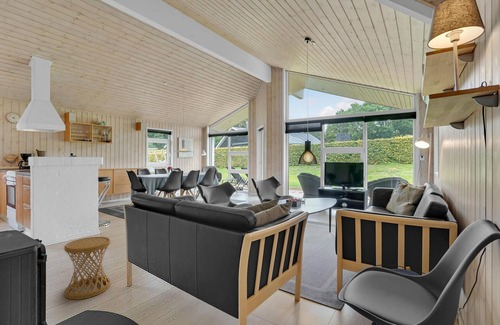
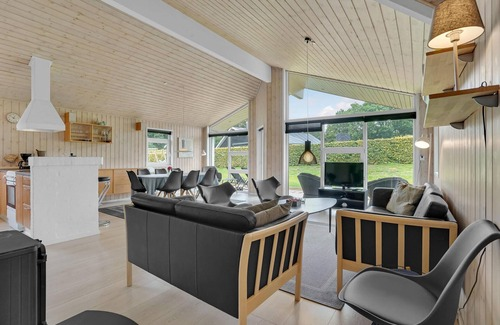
- side table (88, 266)
